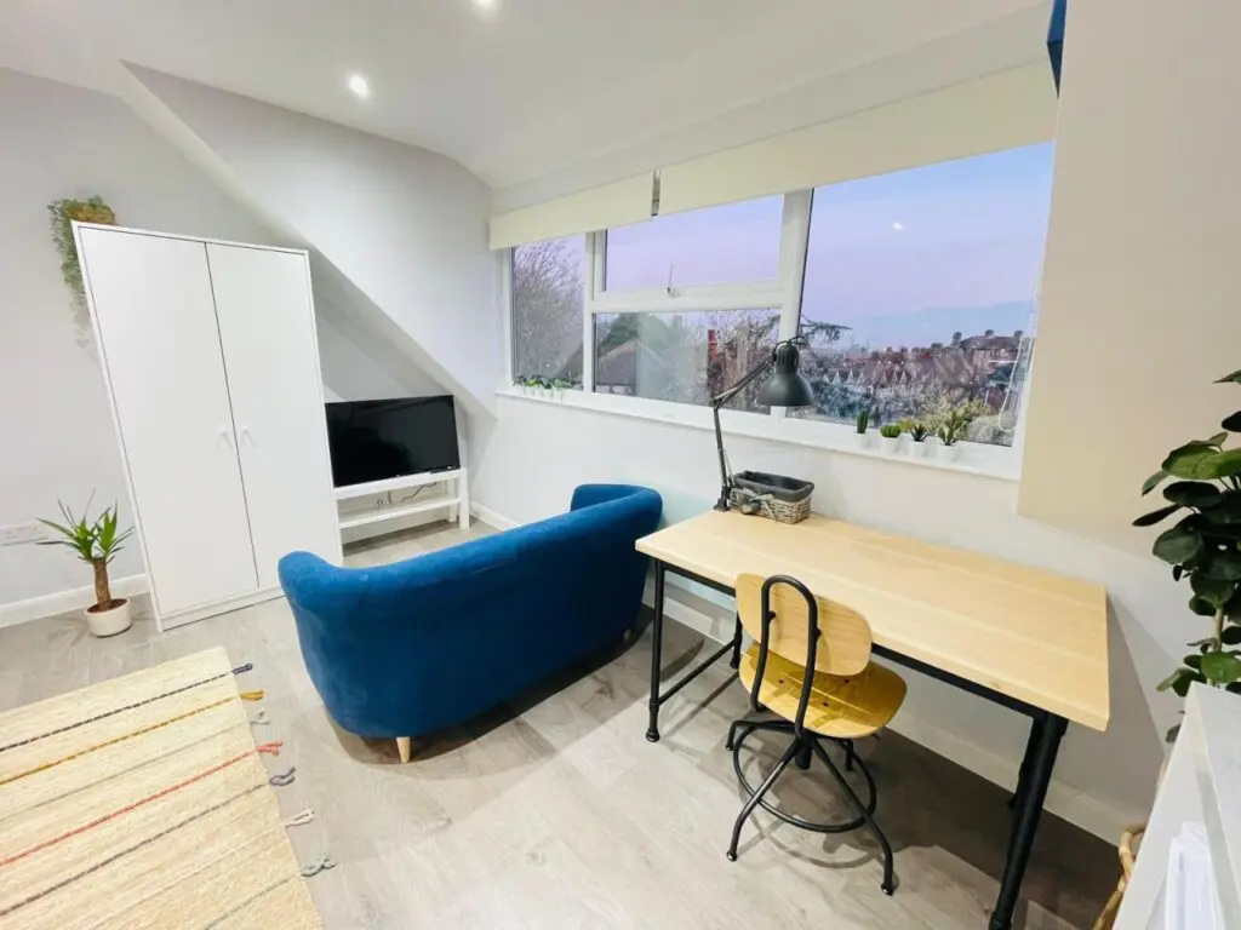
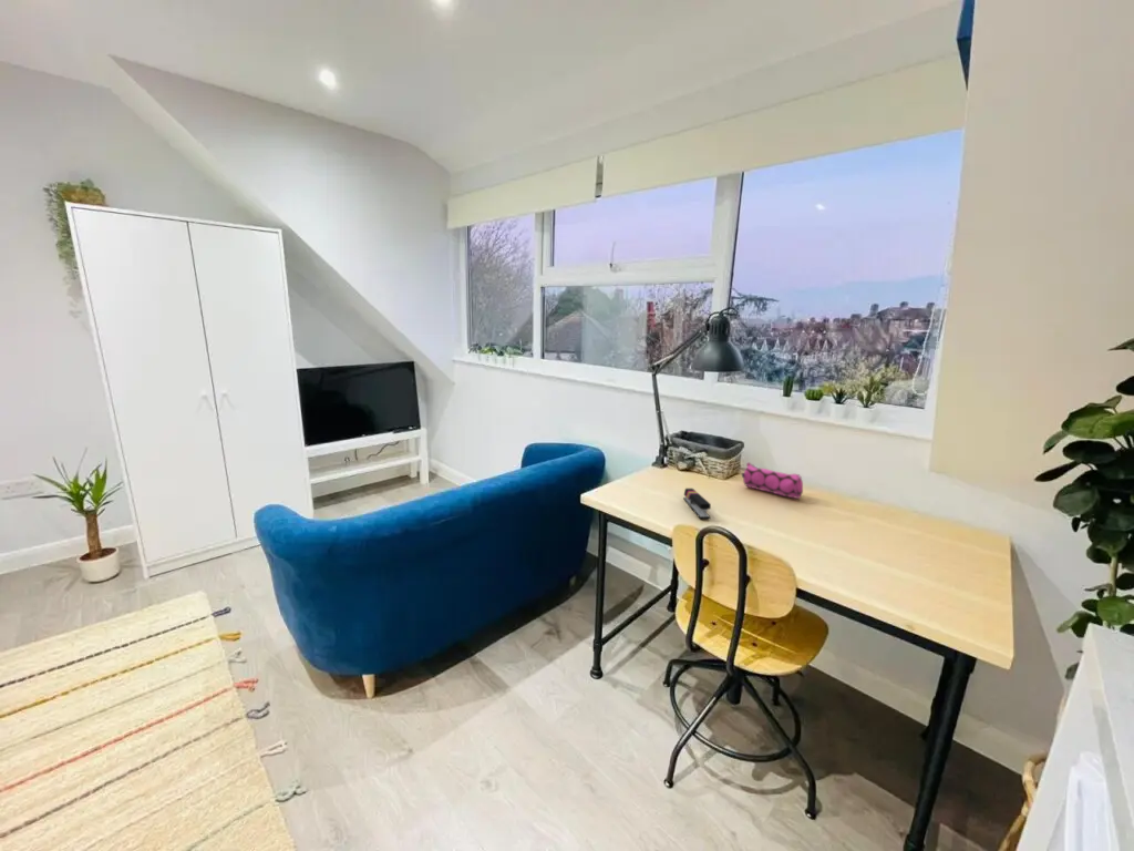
+ pencil case (772, 480)
+ stapler (697, 501)
